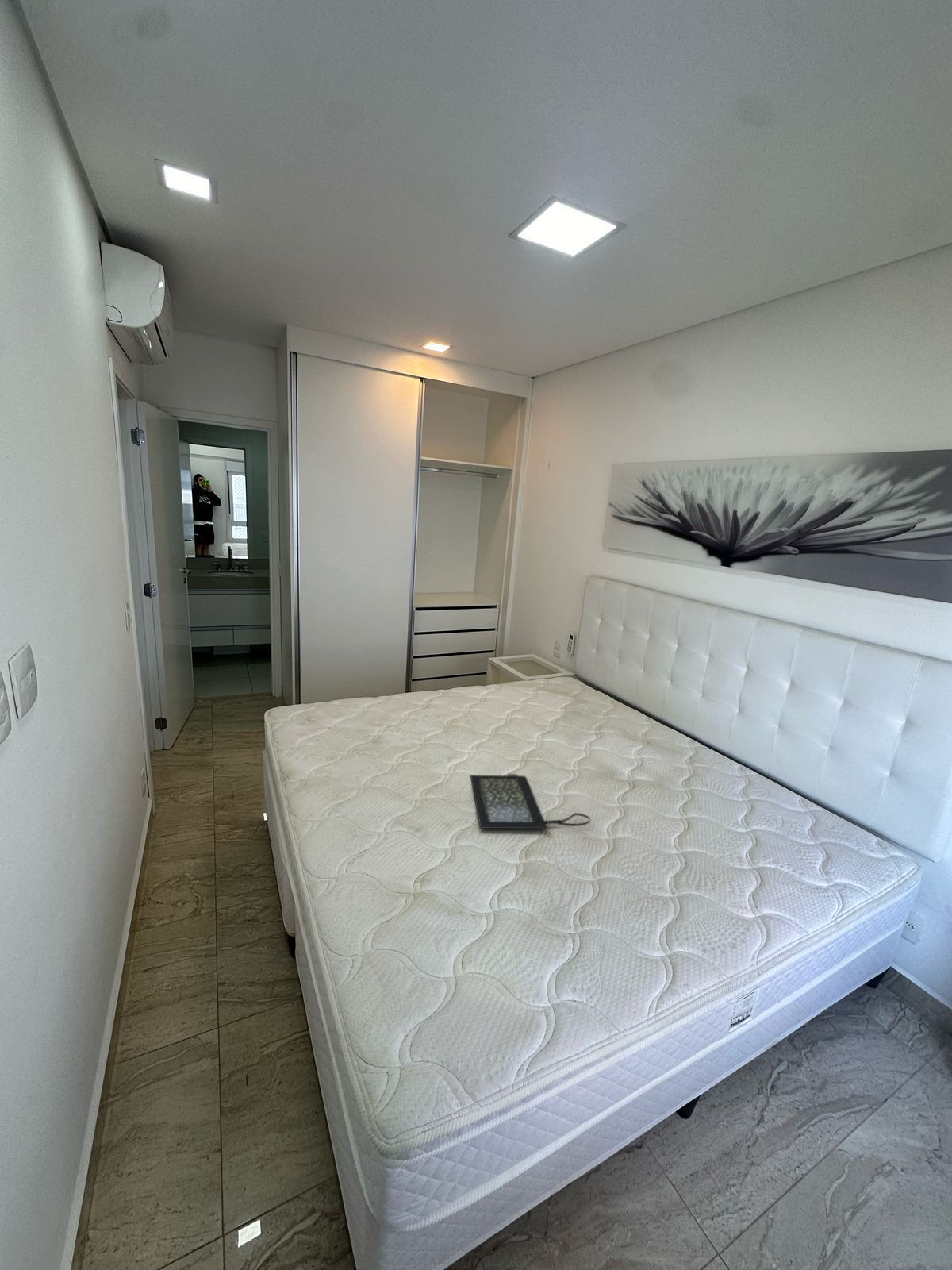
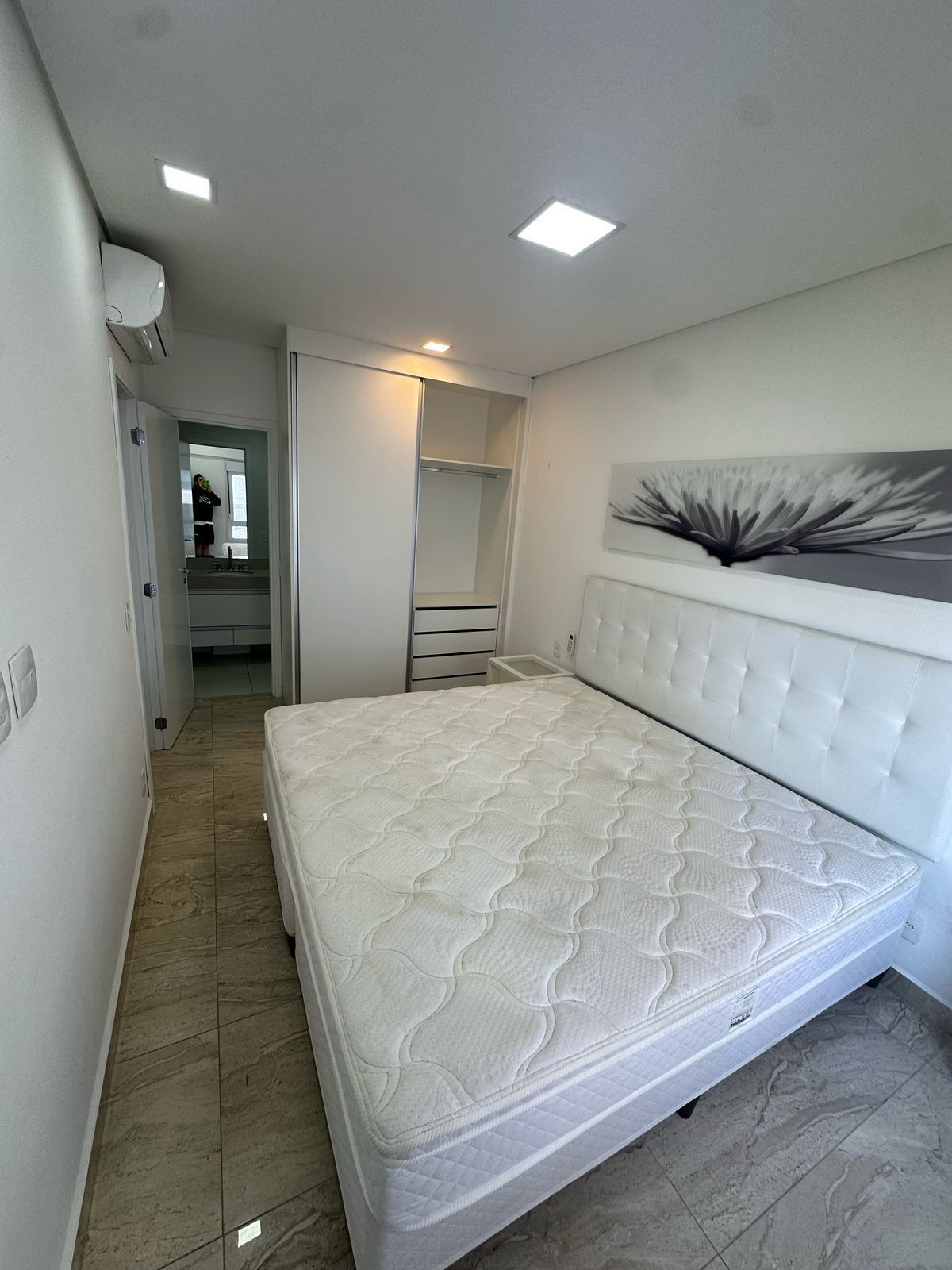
- clutch bag (509, 802)
